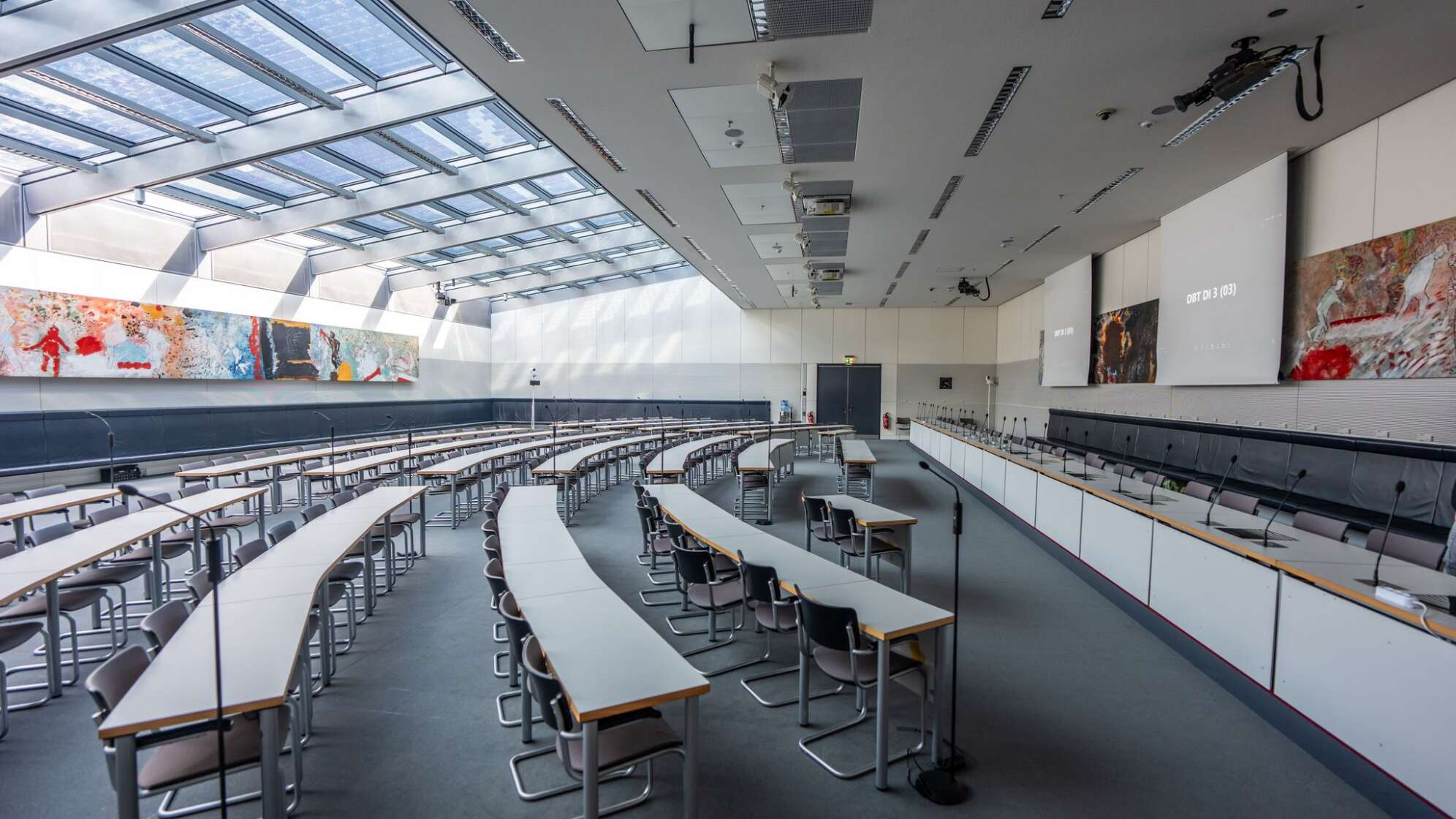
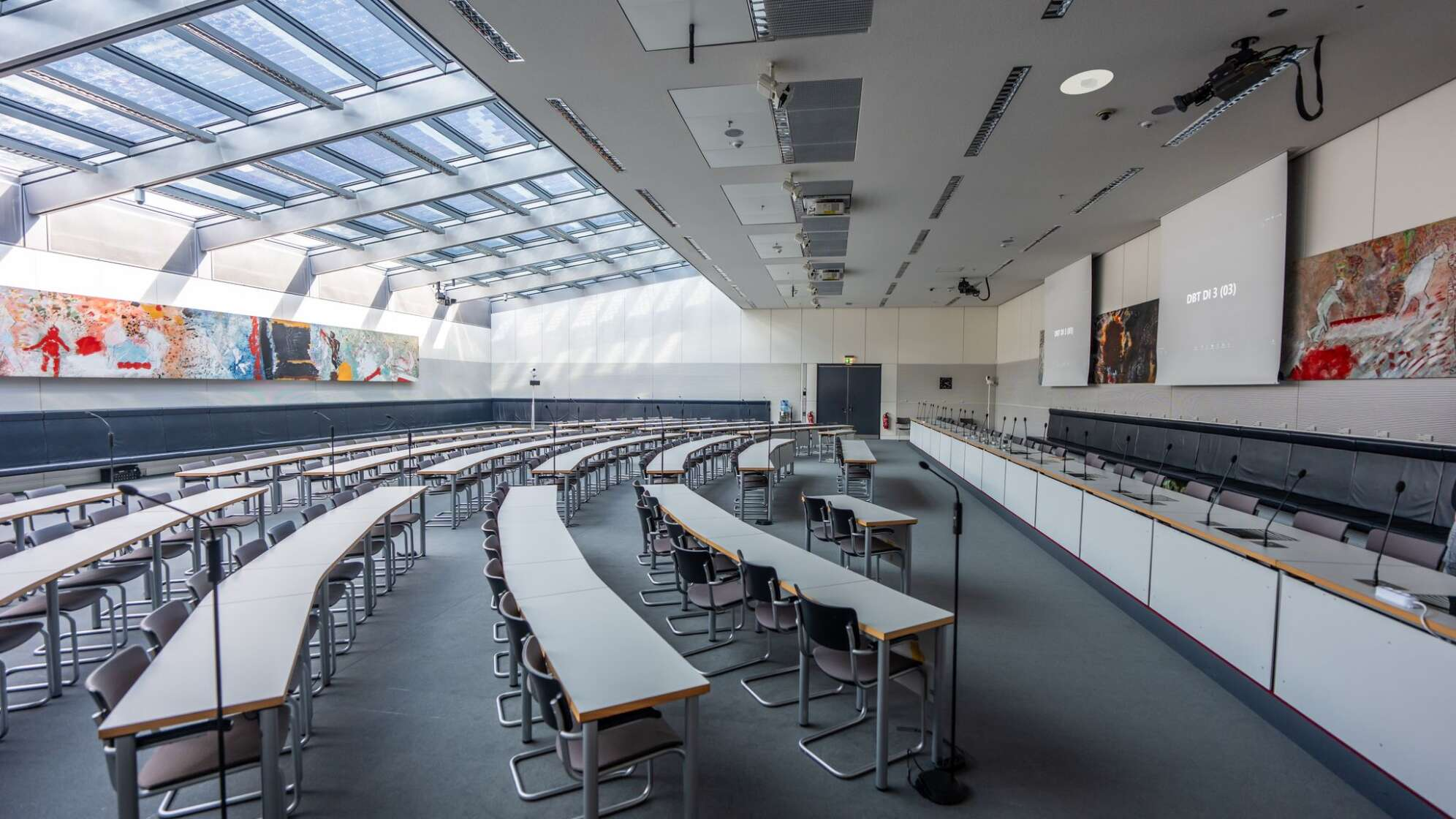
+ recessed light (1086, 80)
